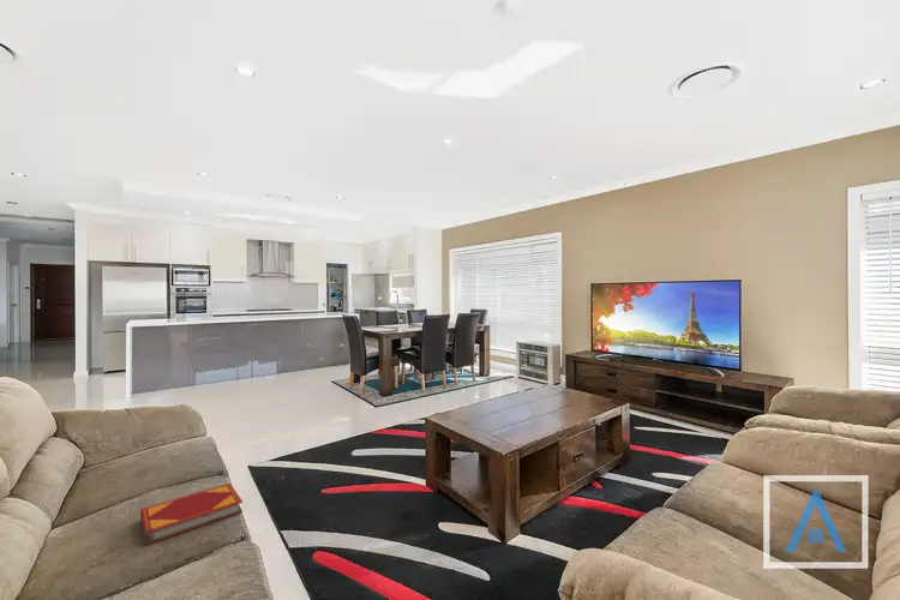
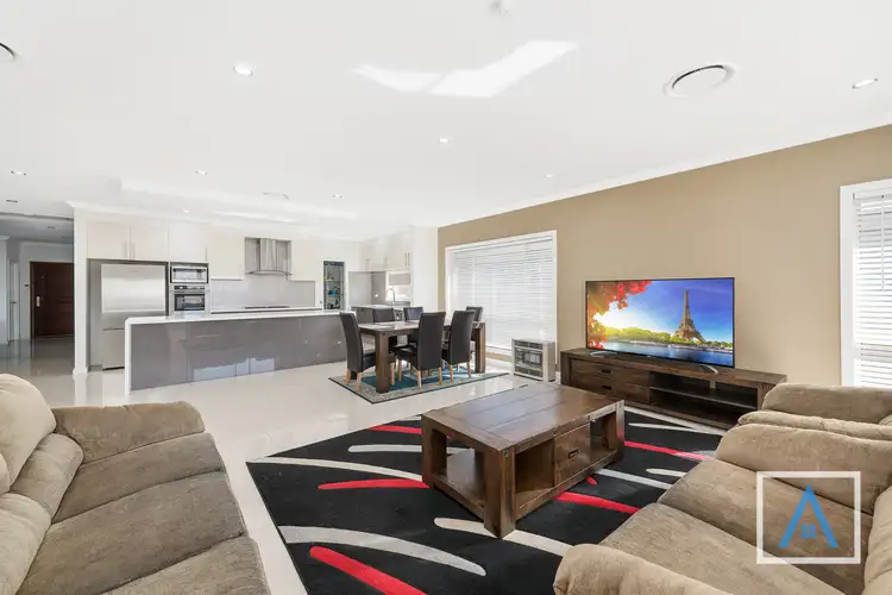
- hardback book (192, 510)
